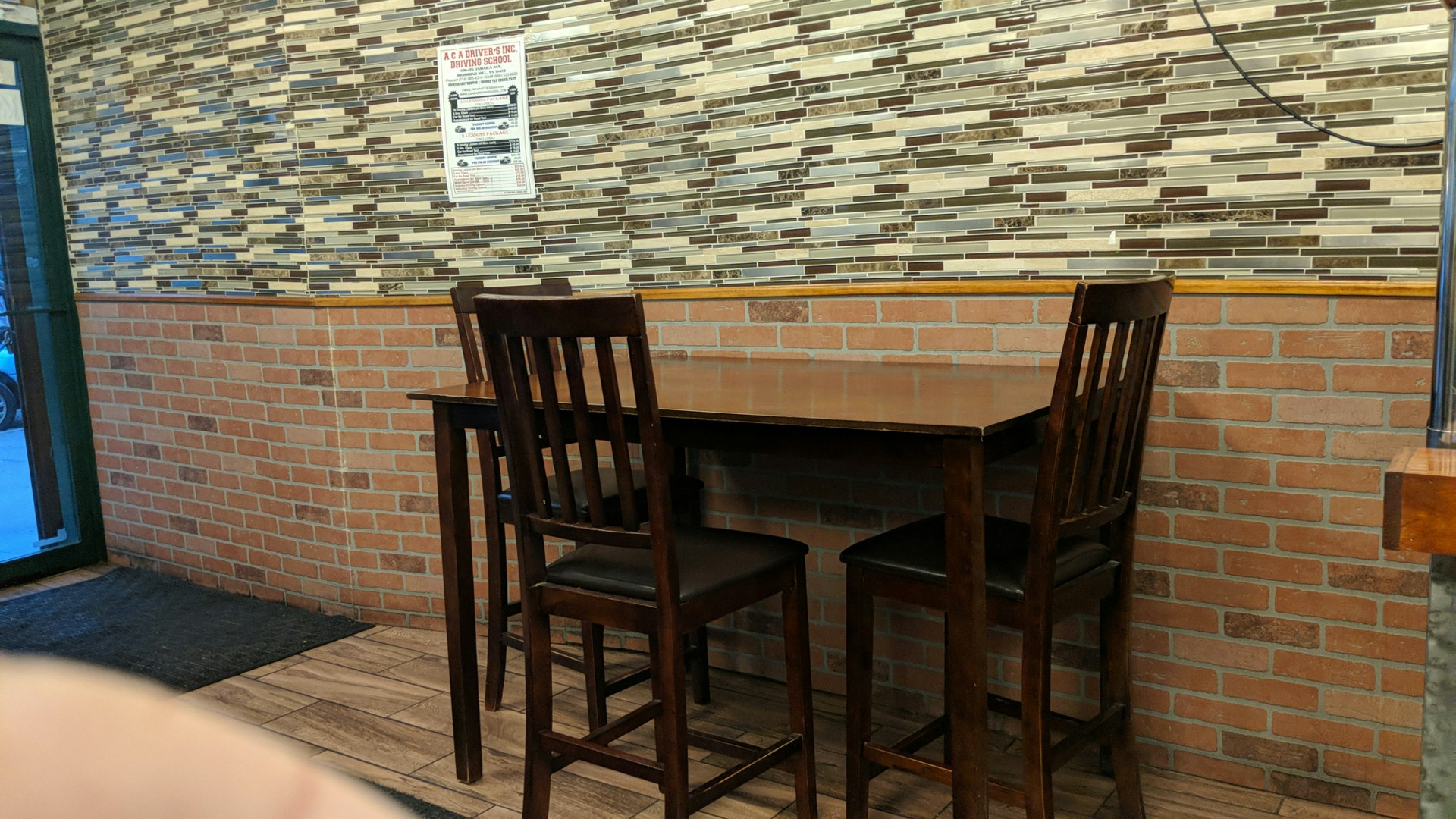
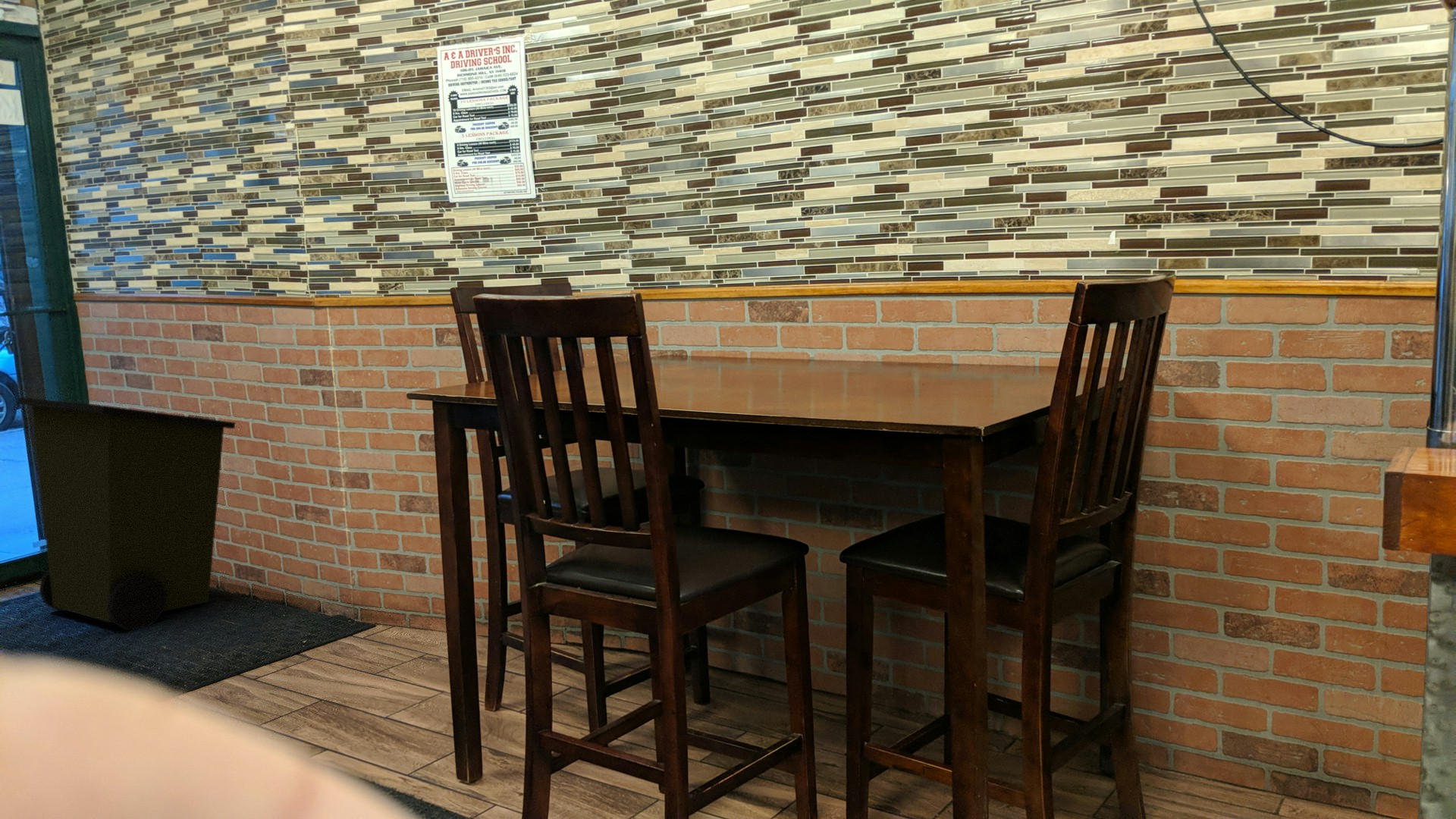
+ trash can (134, 500)
